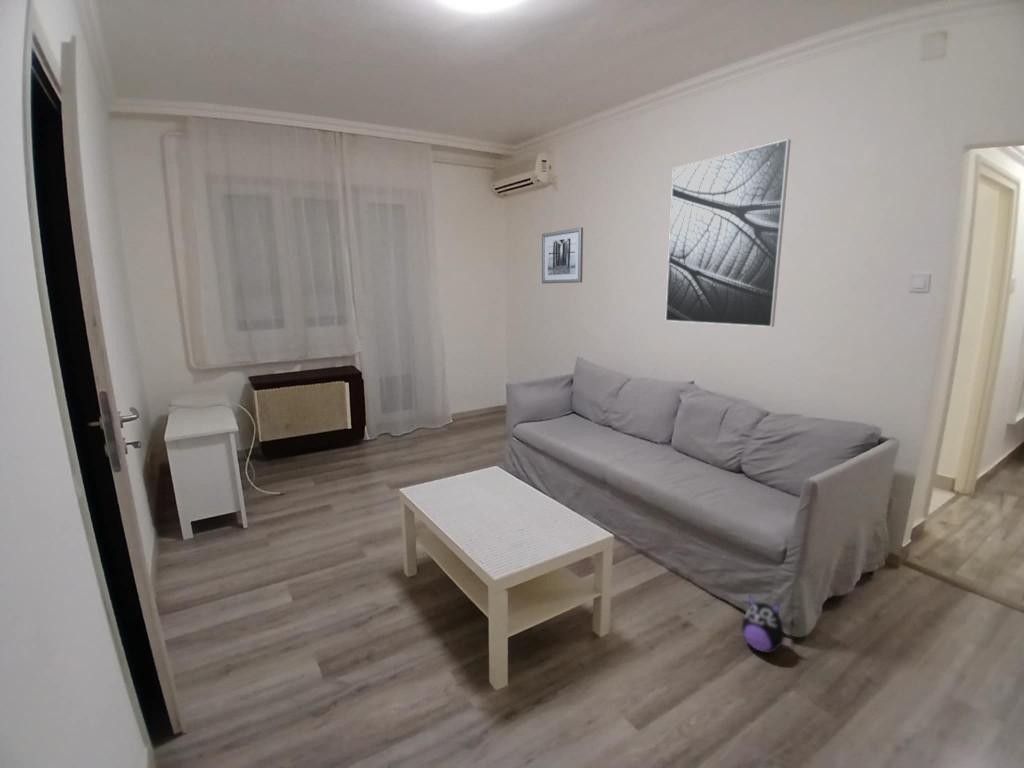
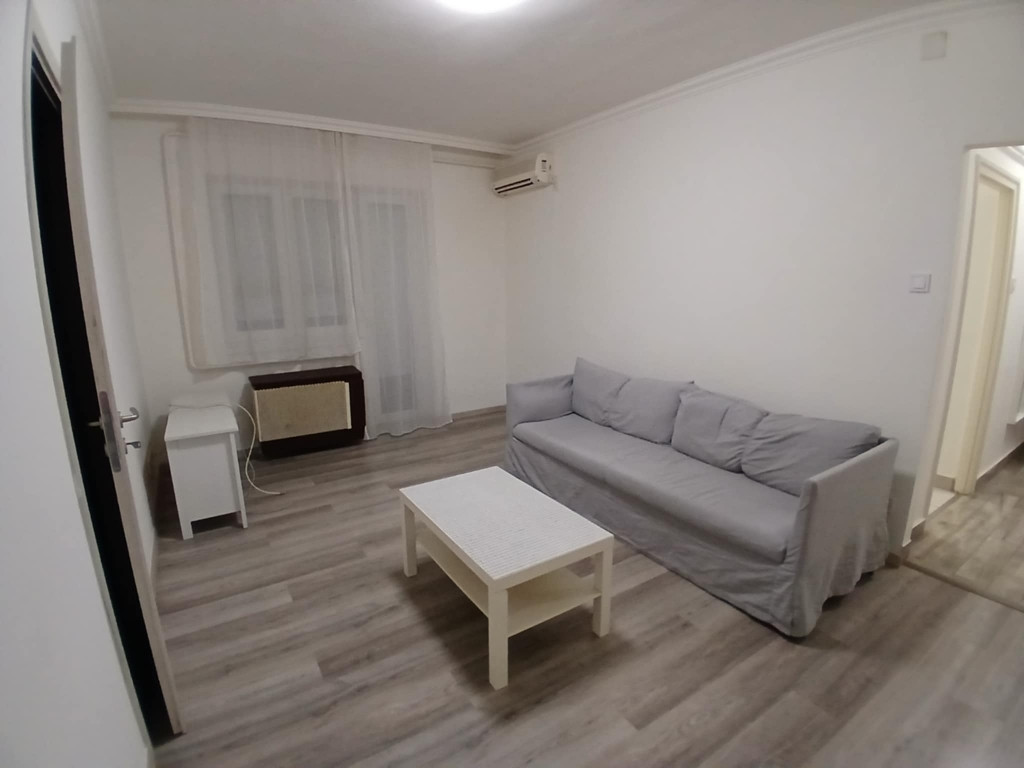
- plush toy (765, 625)
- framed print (719, 242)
- wall art (561, 257)
